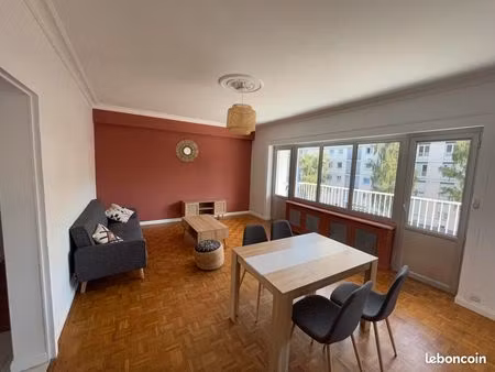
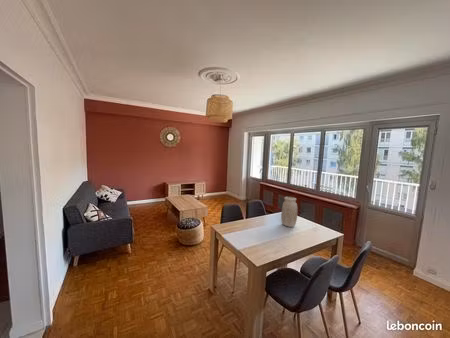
+ vase (289, 211)
